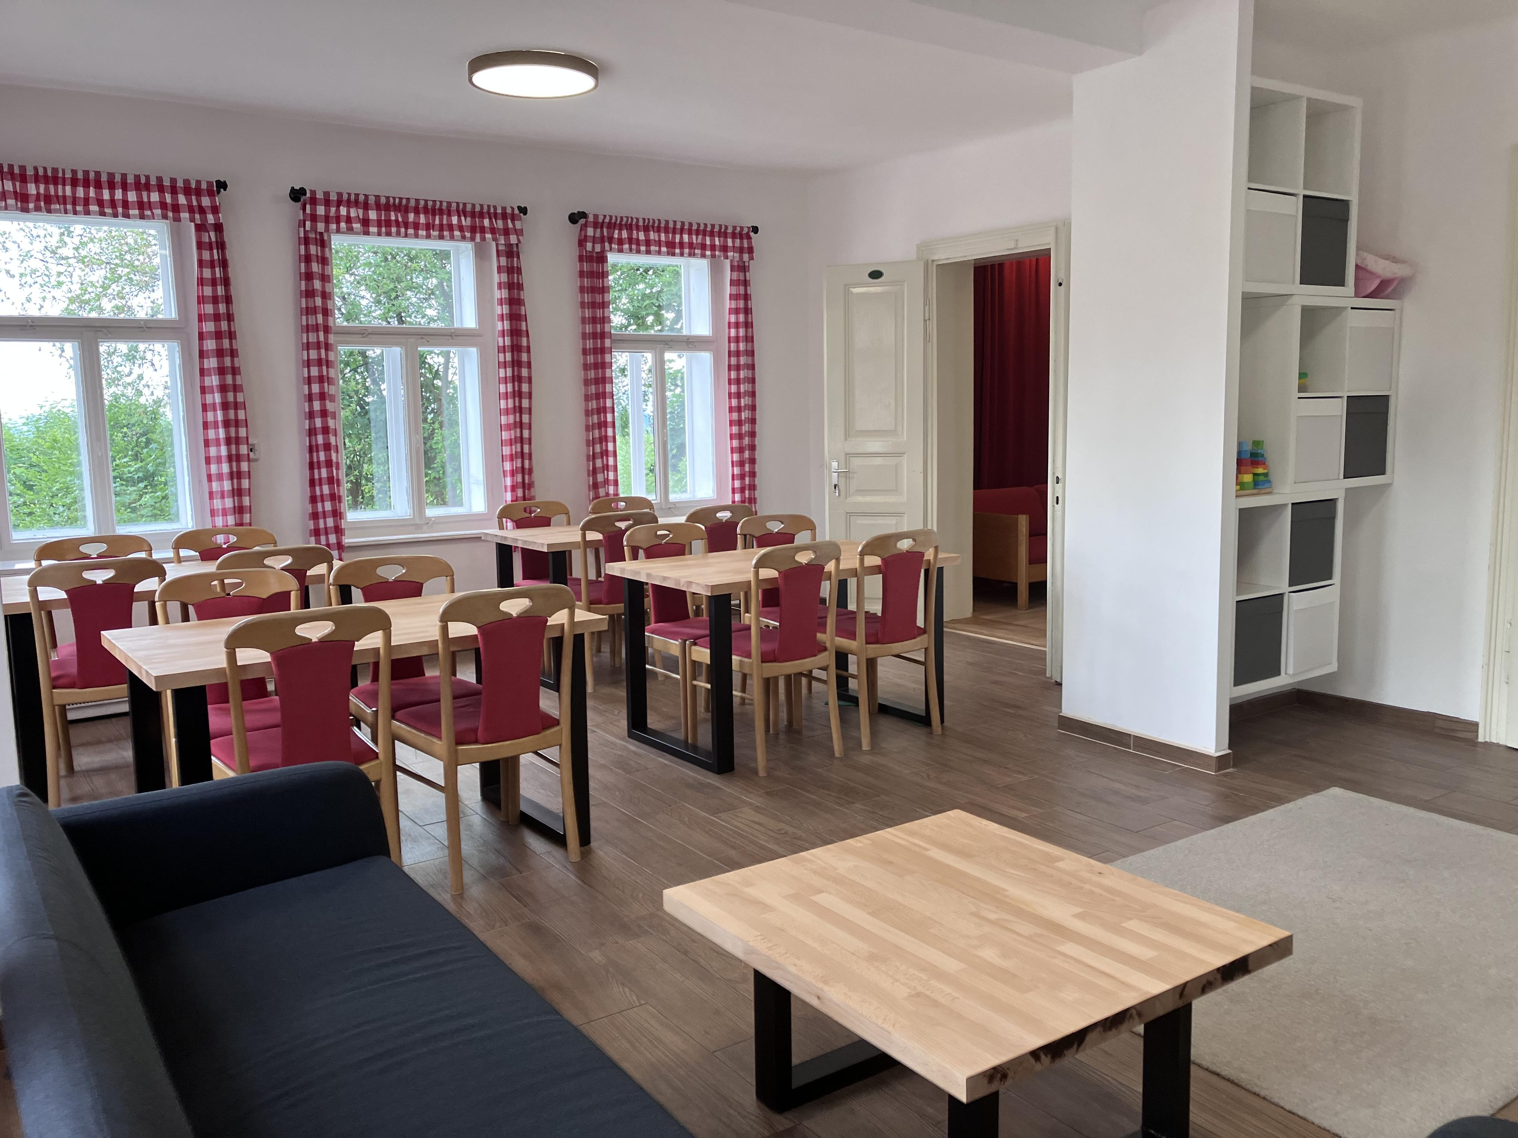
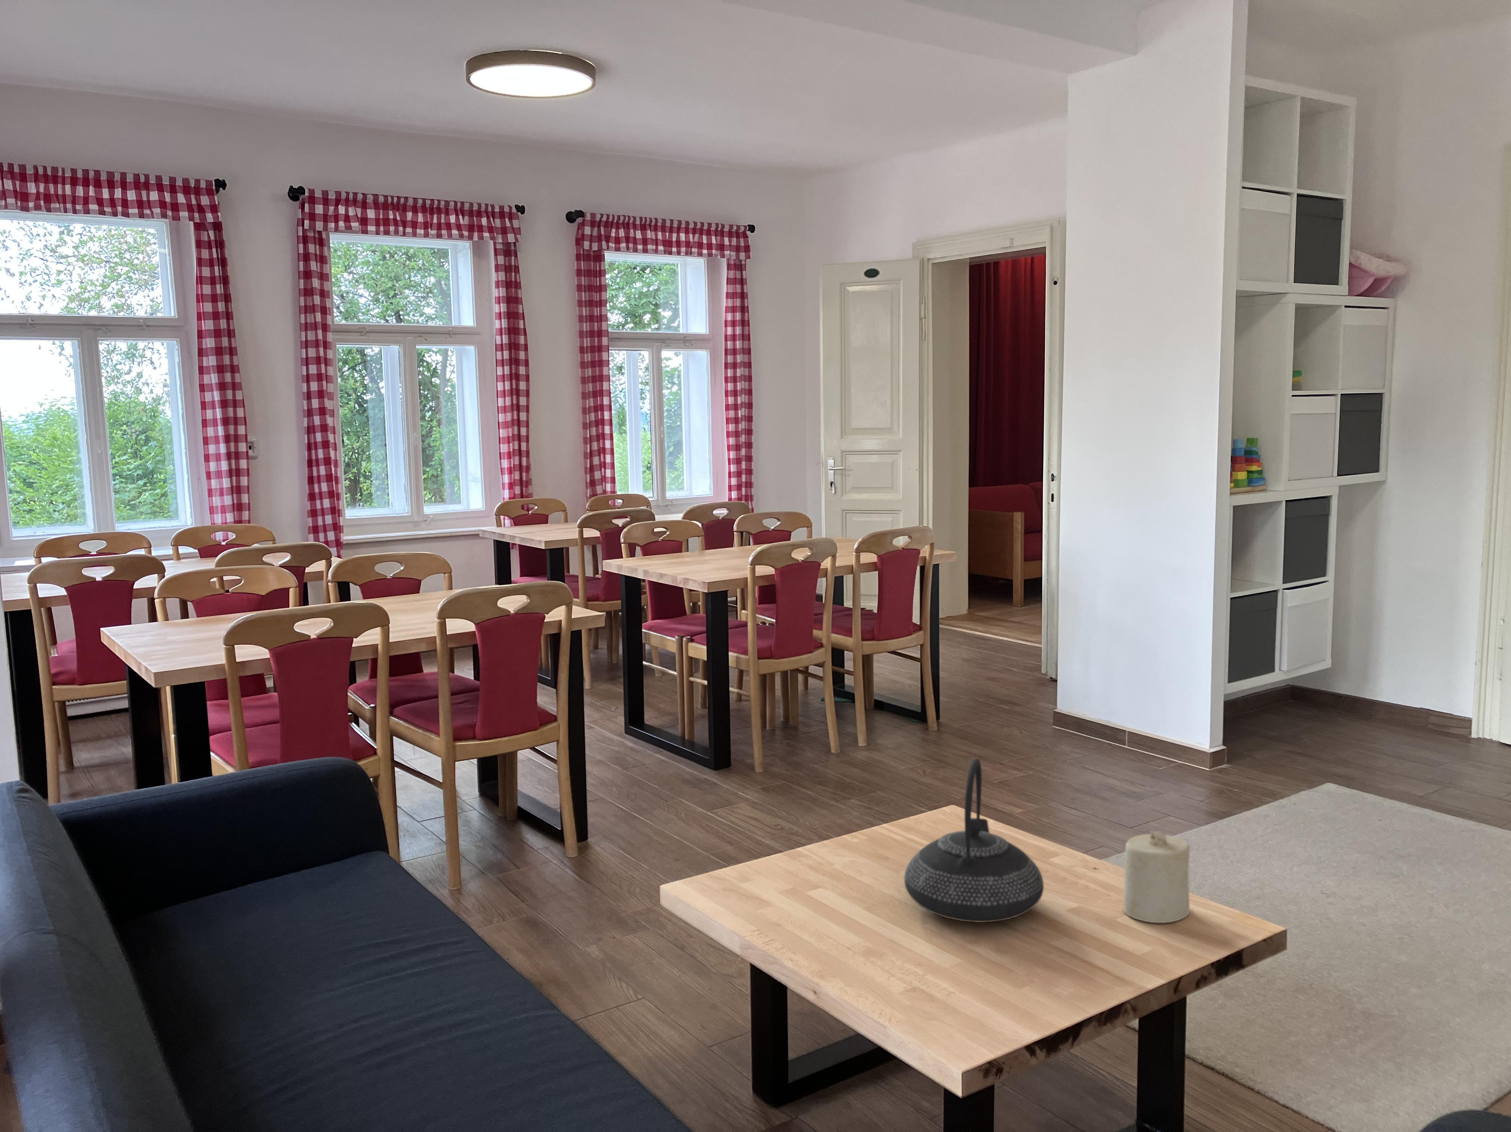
+ candle (1158, 870)
+ teapot (974, 831)
